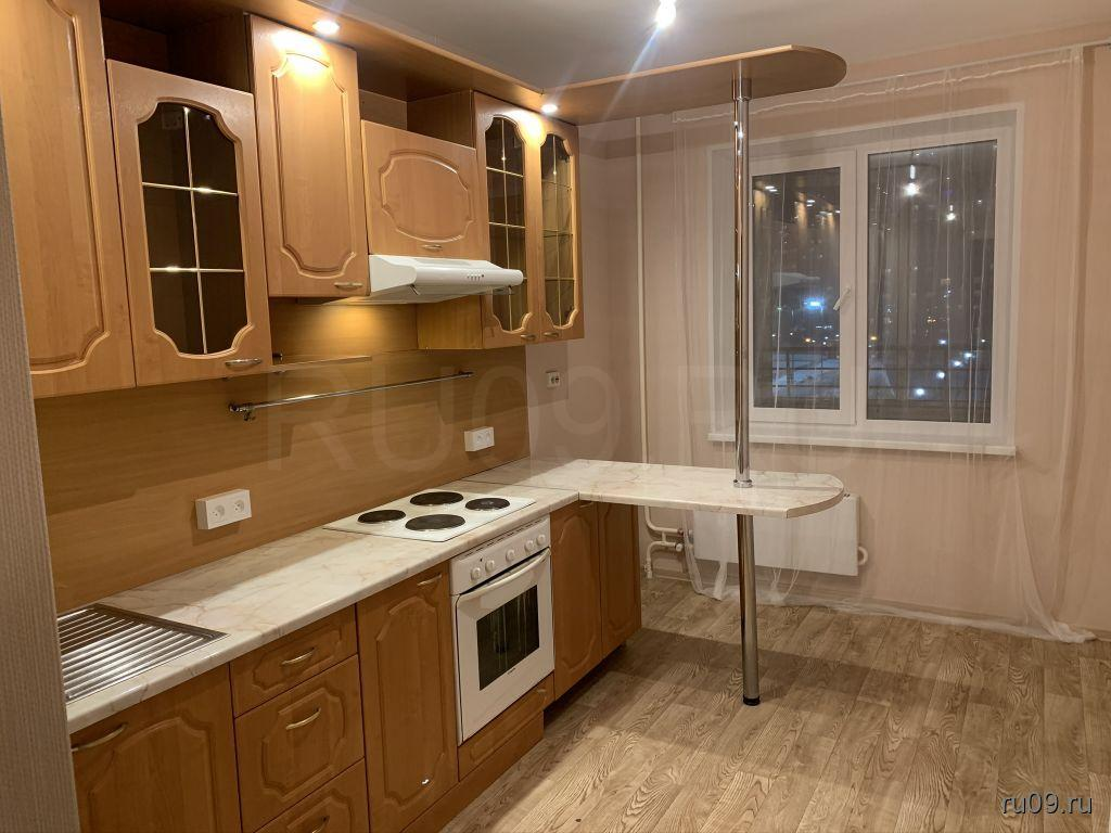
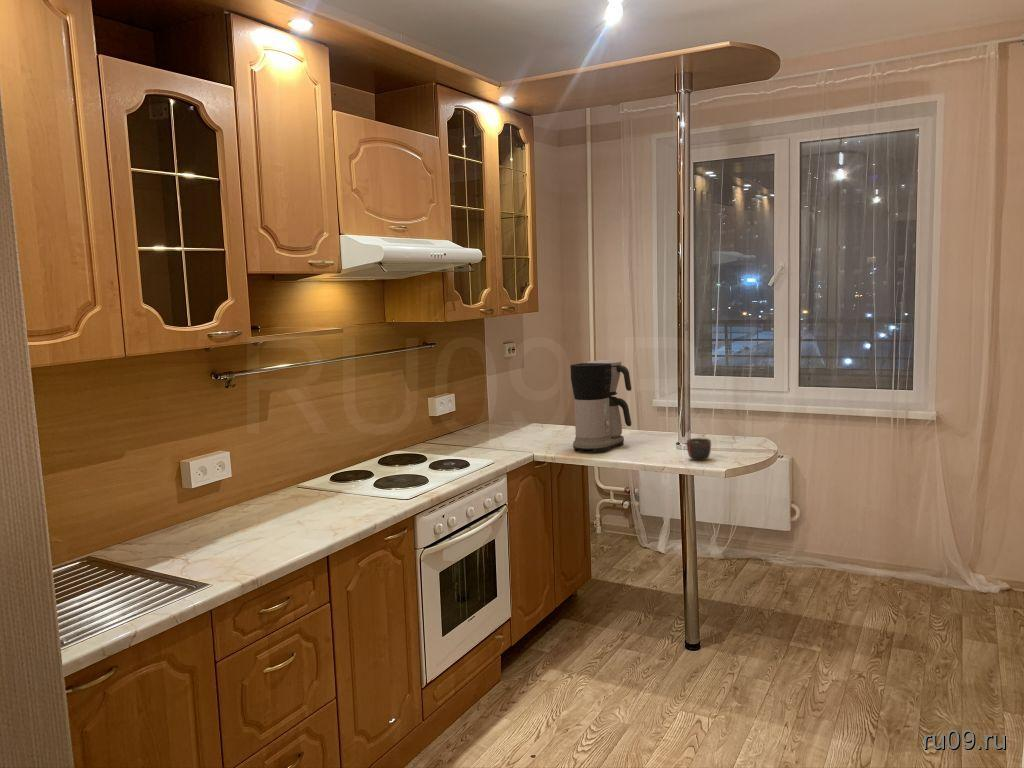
+ mug (698, 448)
+ coffee maker (602, 404)
